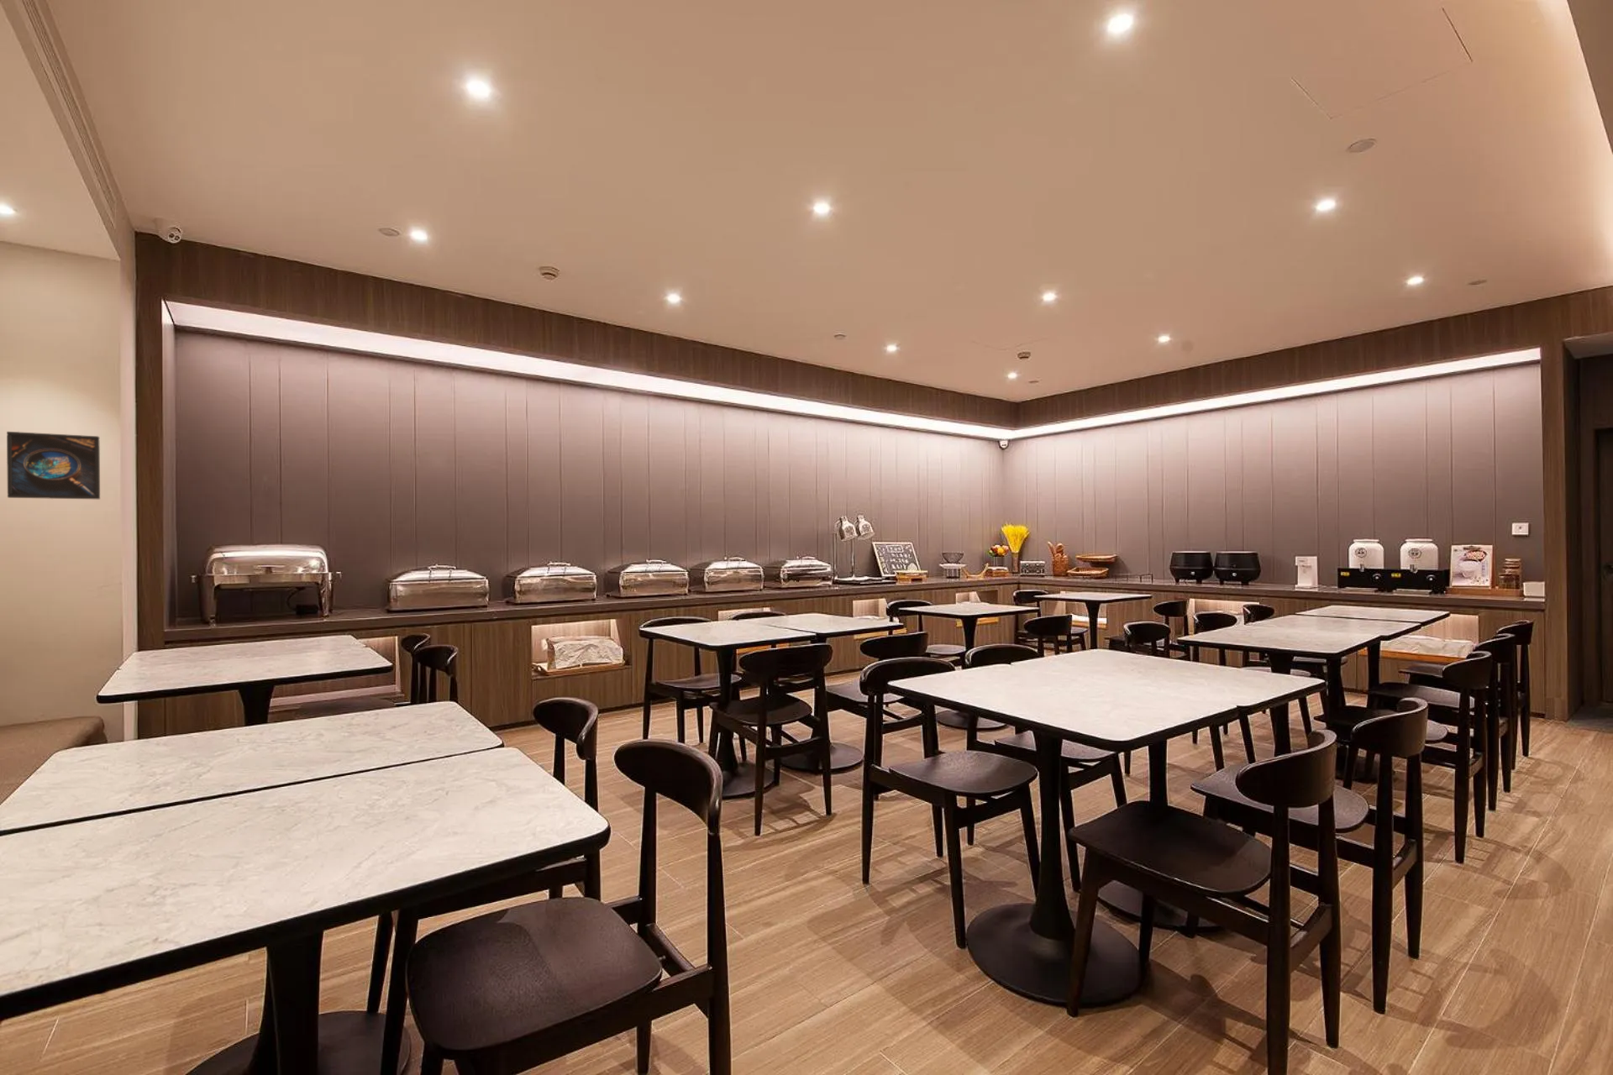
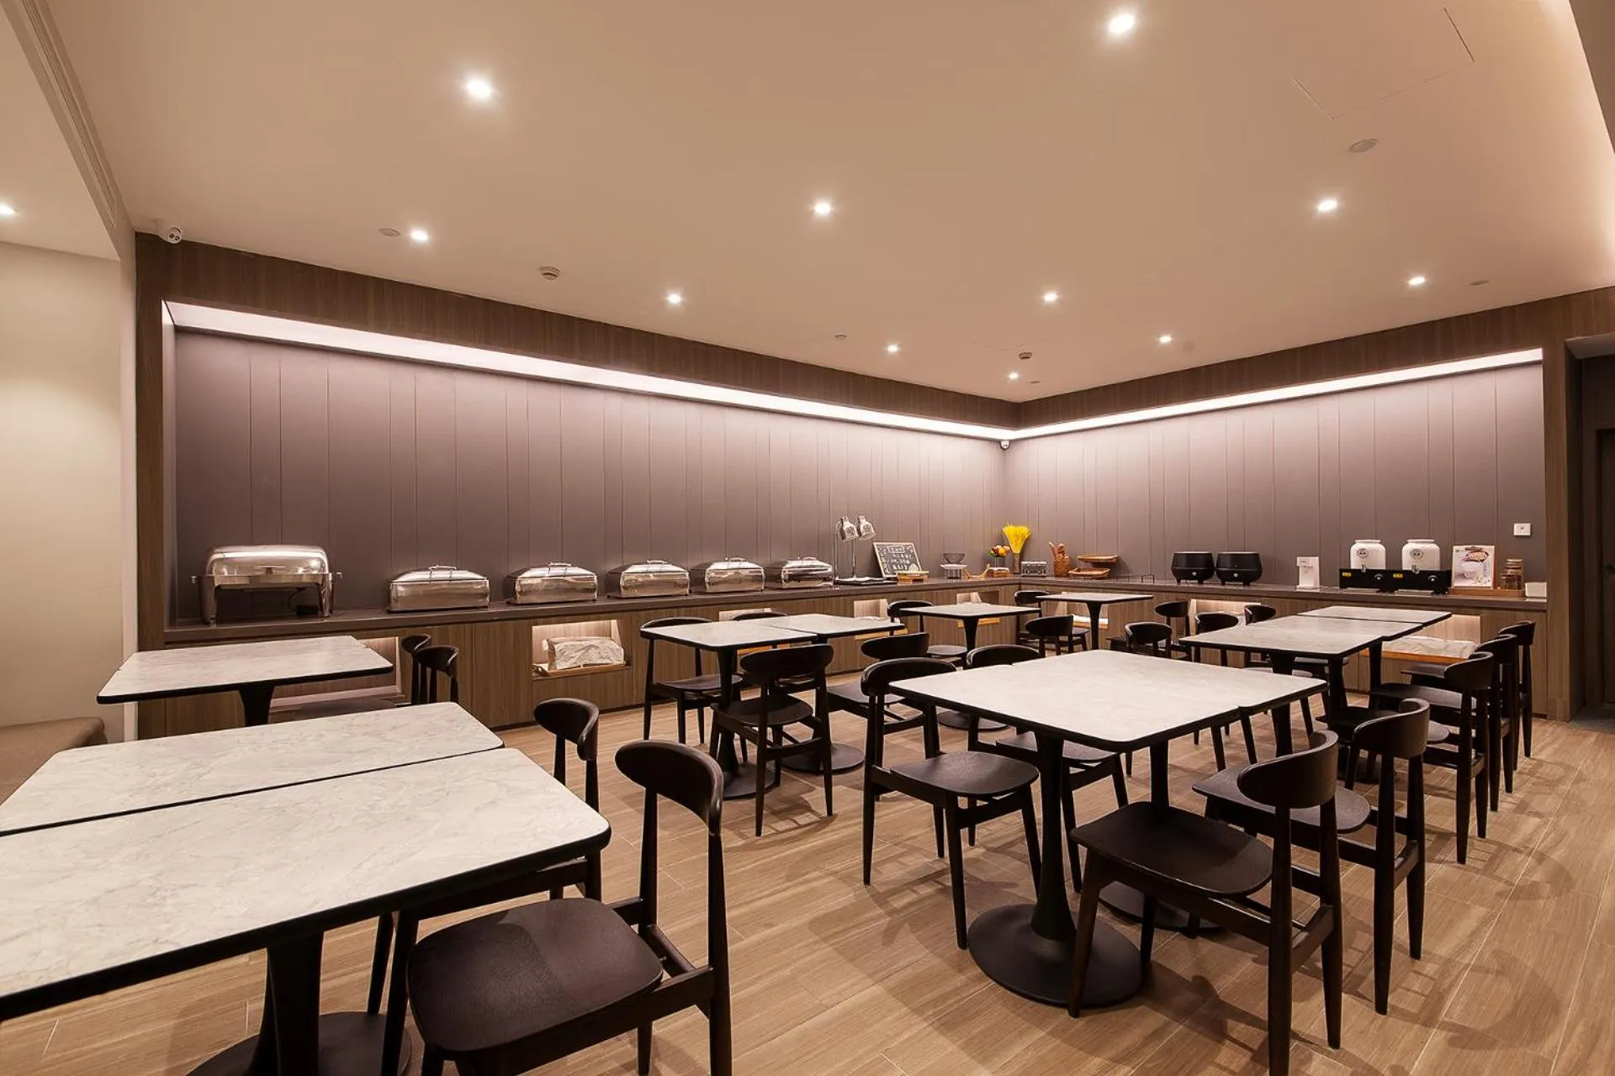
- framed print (55, 466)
